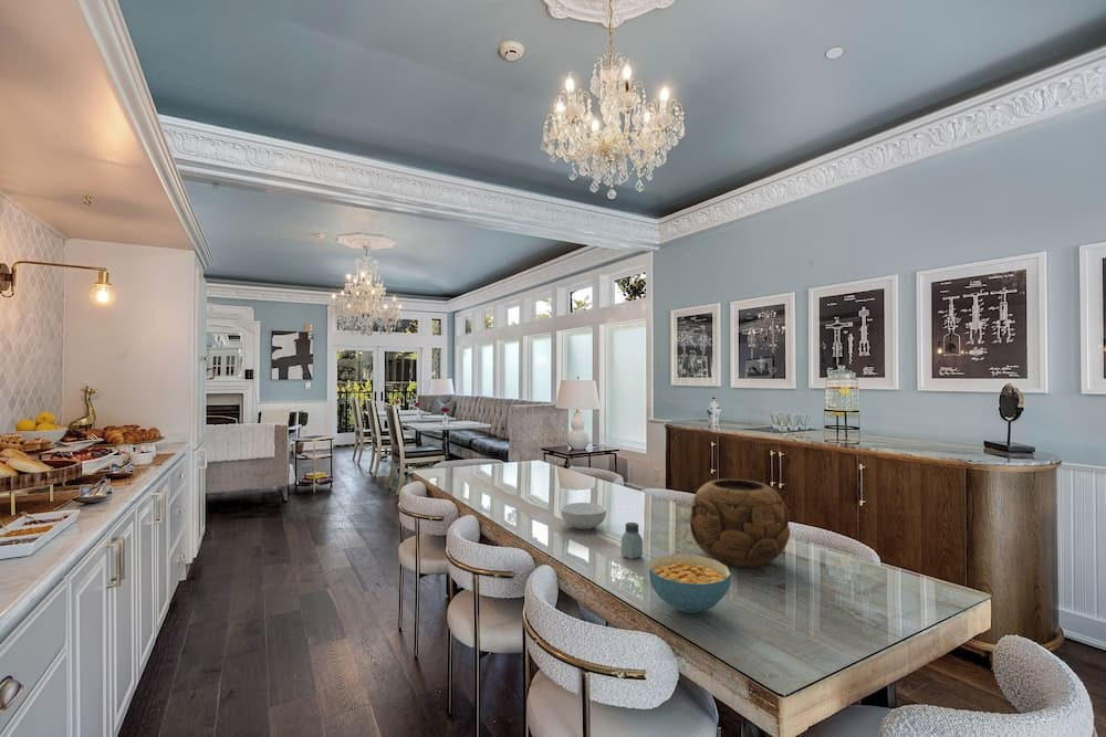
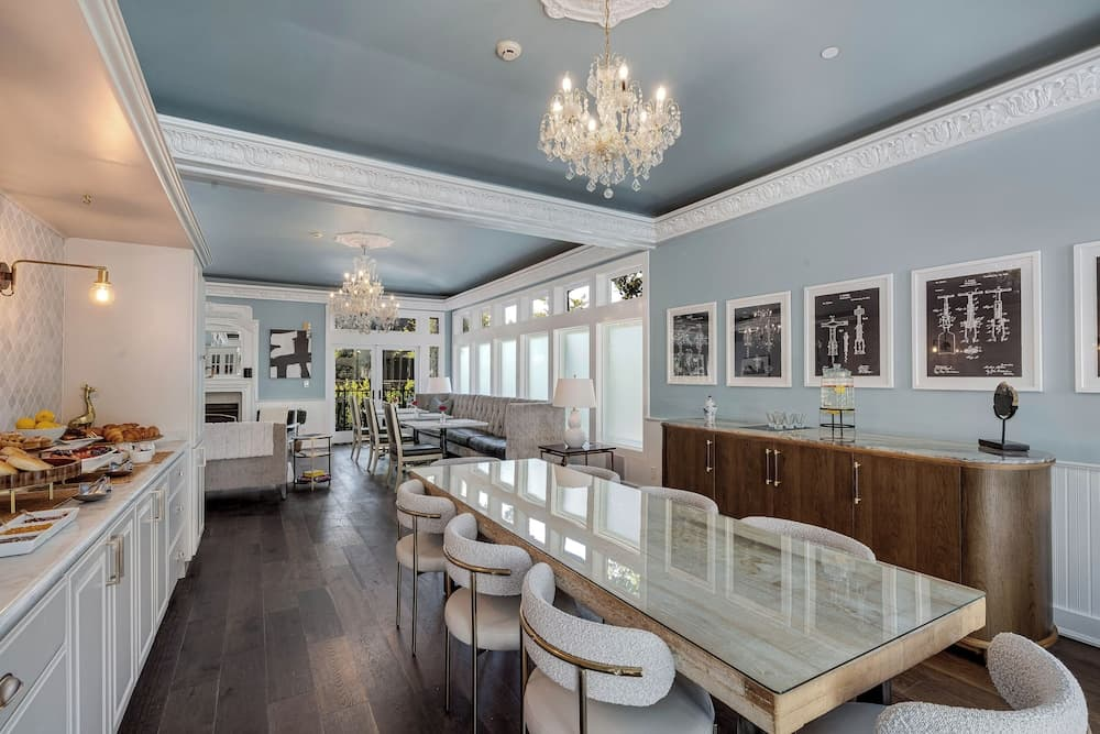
- saltshaker (632, 539)
- cereal bowl (583, 517)
- decorative bowl (738, 522)
- cereal bowl (688, 587)
